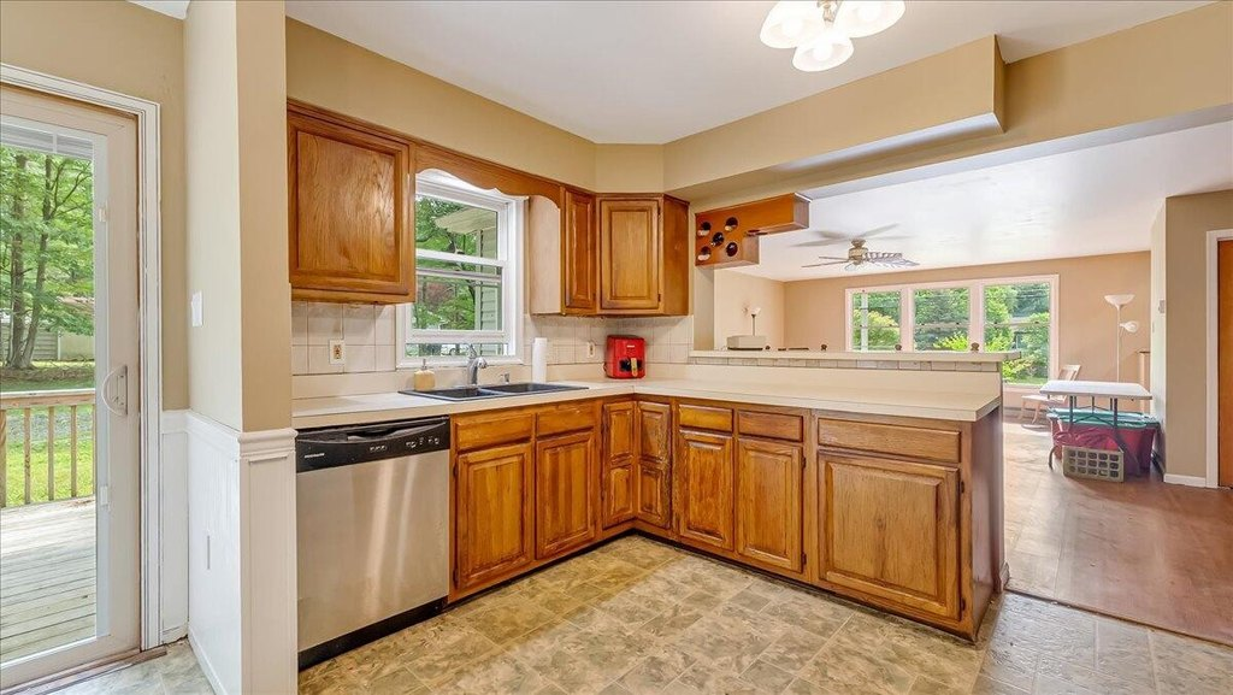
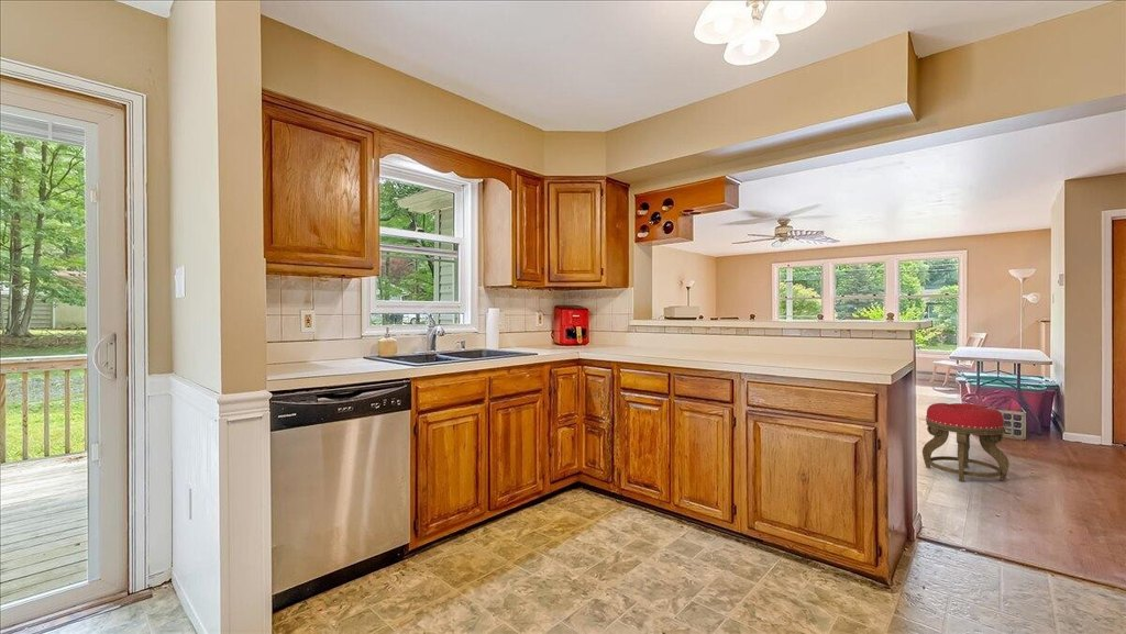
+ stool (963, 440)
